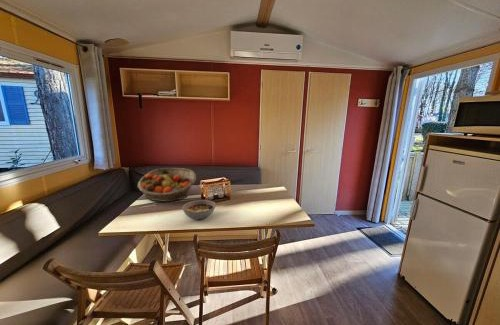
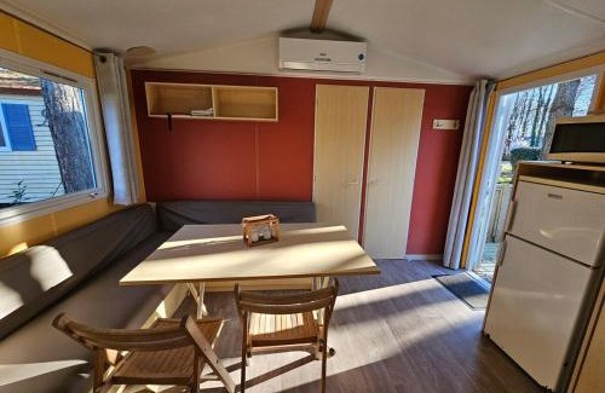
- bowl (199, 210)
- fruit basket (167, 183)
